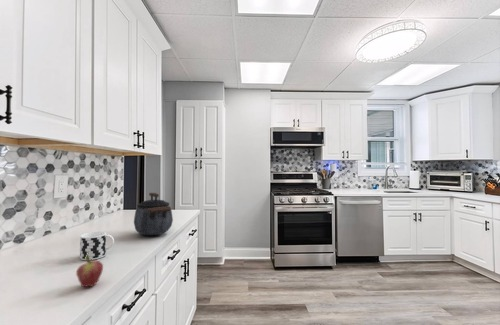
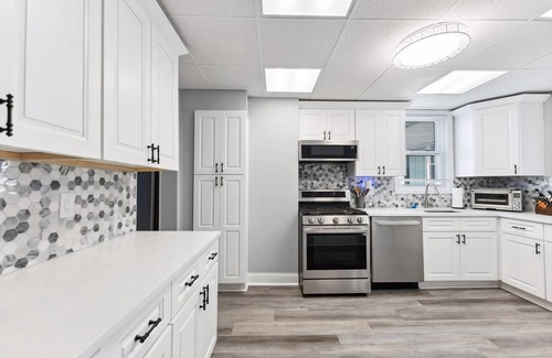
- fruit (89, 268)
- cup (97, 245)
- kettle (153, 213)
